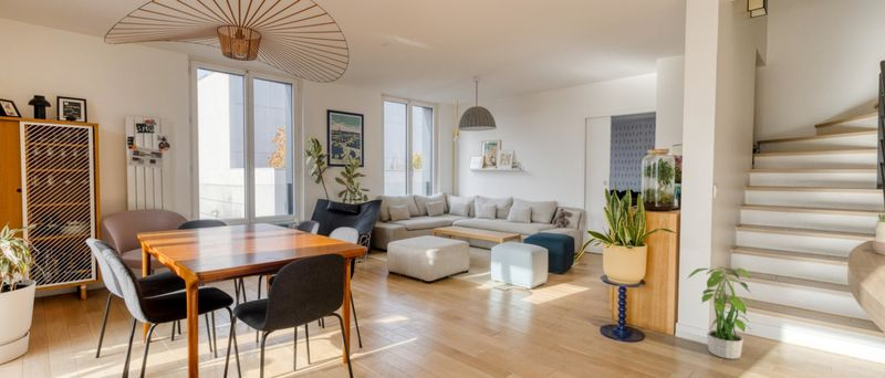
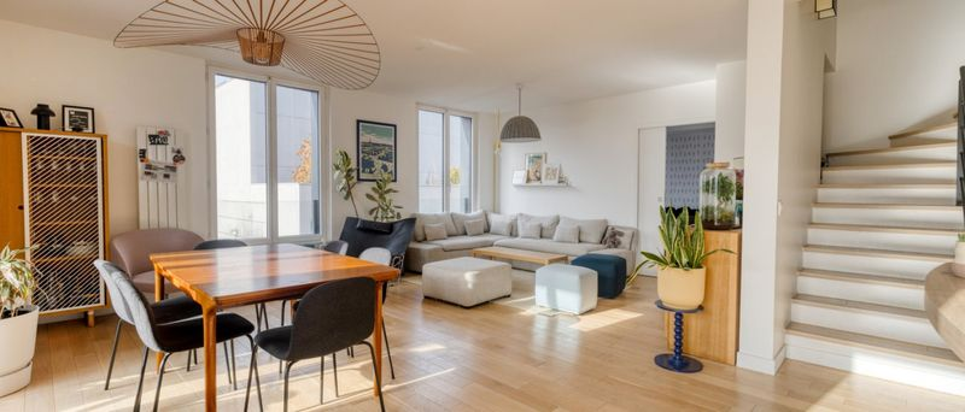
- potted plant (718, 309)
